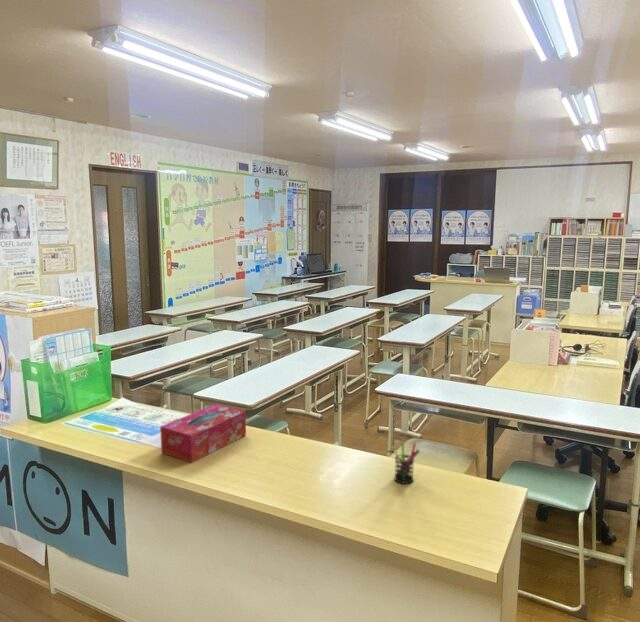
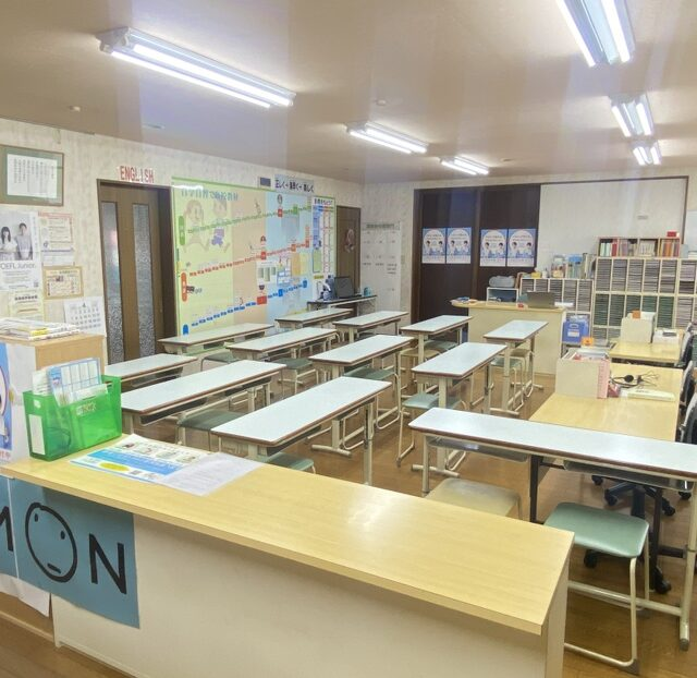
- tissue box (205, 431)
- pen holder (405, 460)
